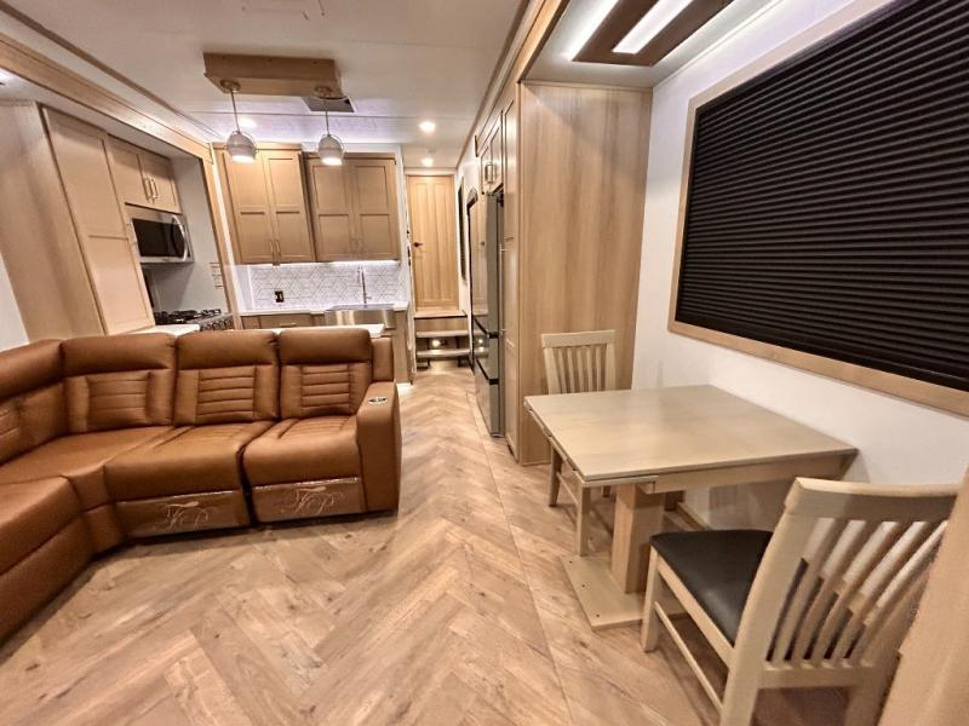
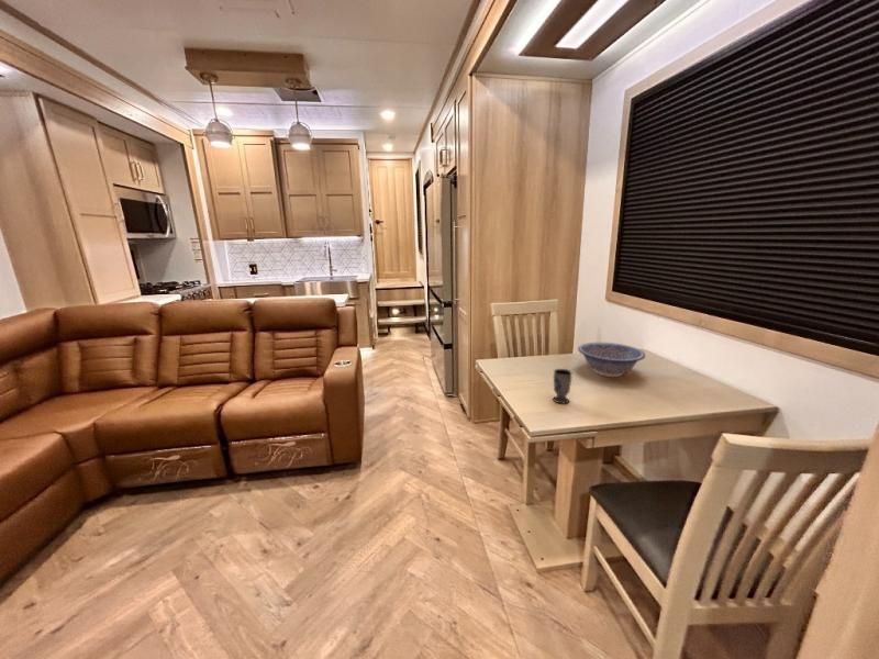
+ cup (561, 386)
+ decorative bowl (609, 361)
